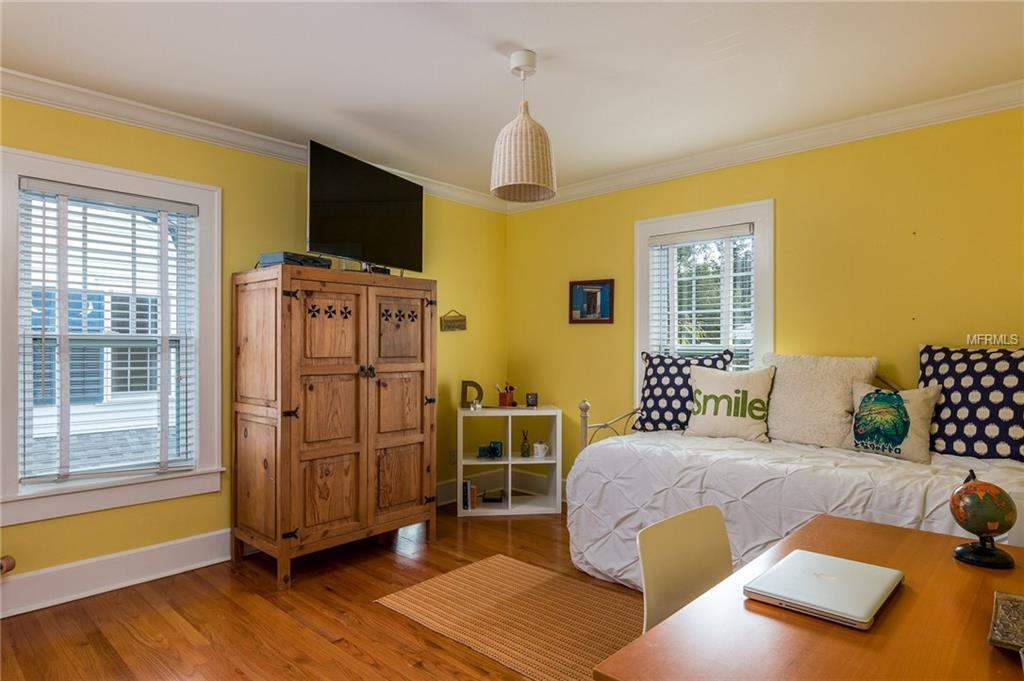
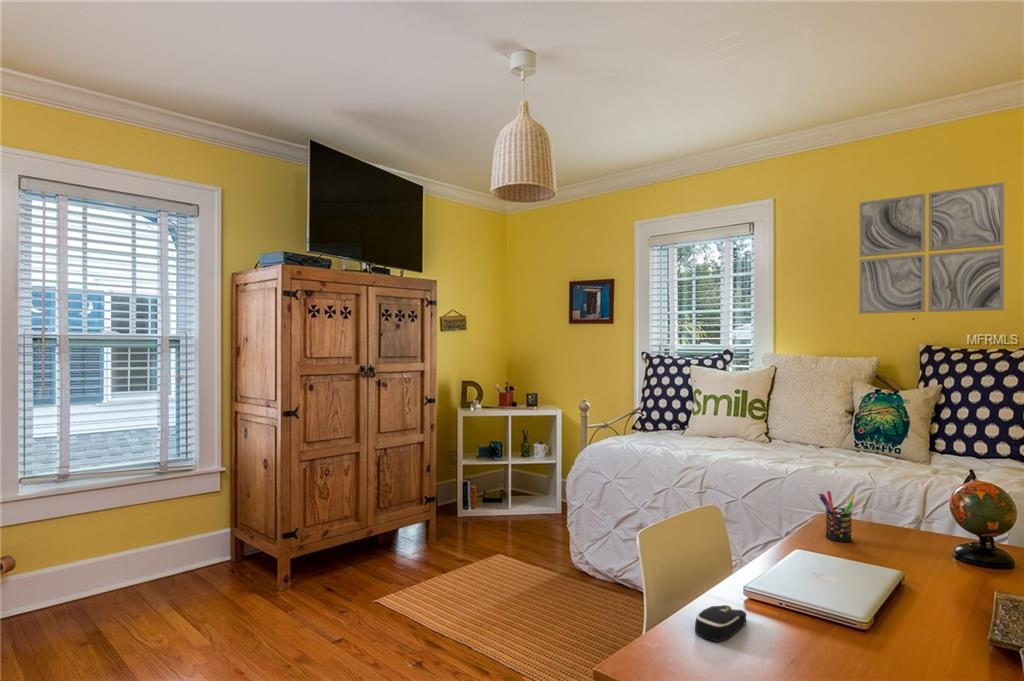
+ wall art (924, 251)
+ pen holder (839, 515)
+ computer mouse (720, 618)
